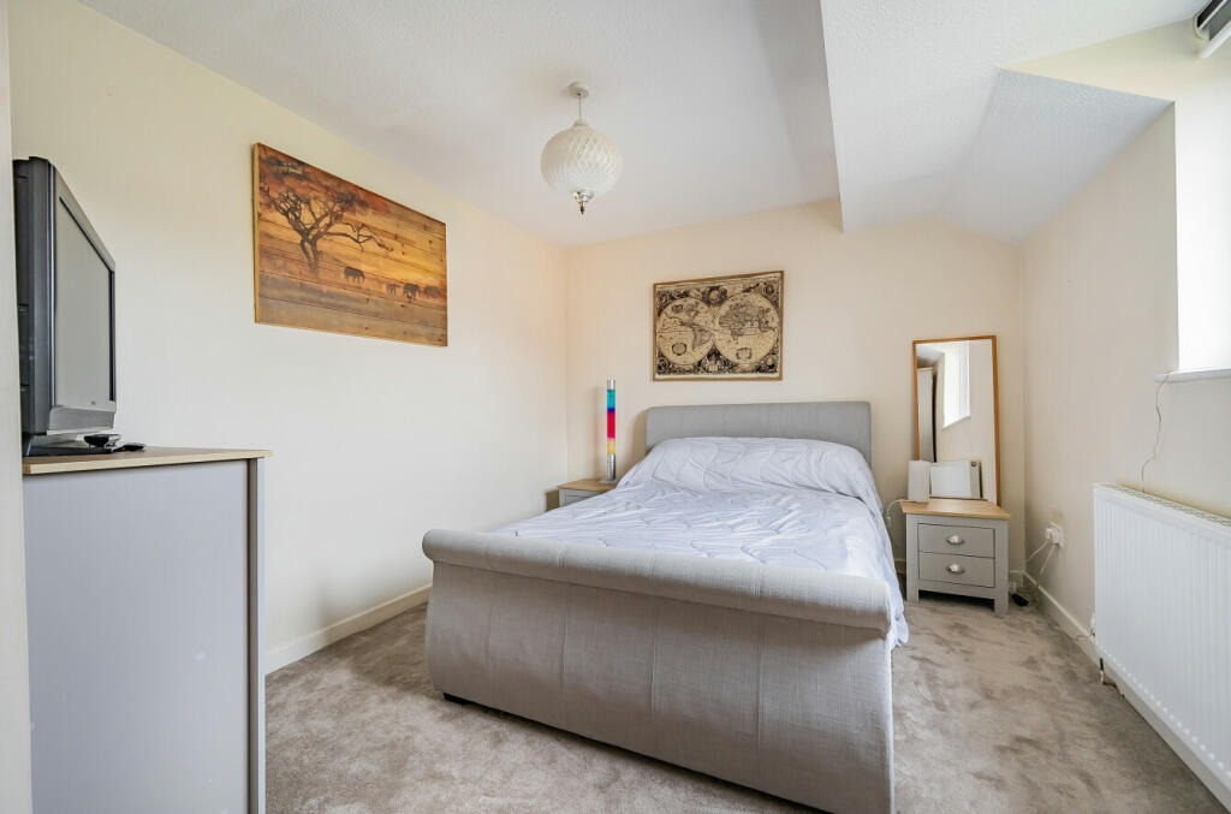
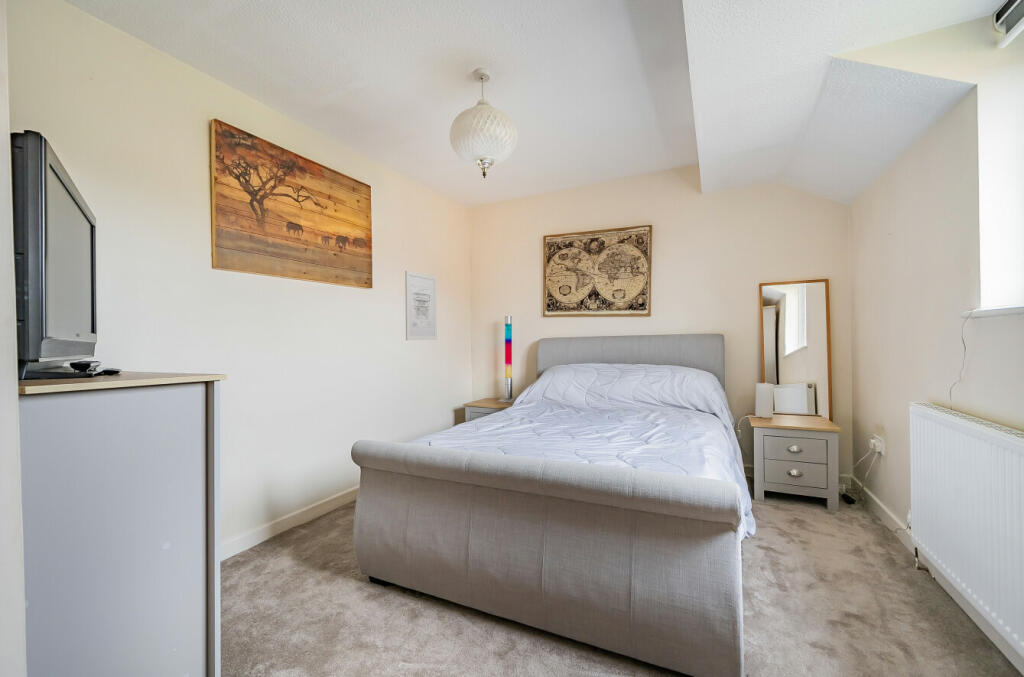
+ wall art (421, 307)
